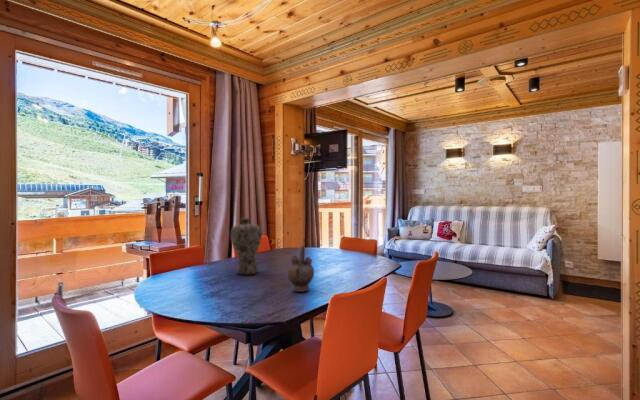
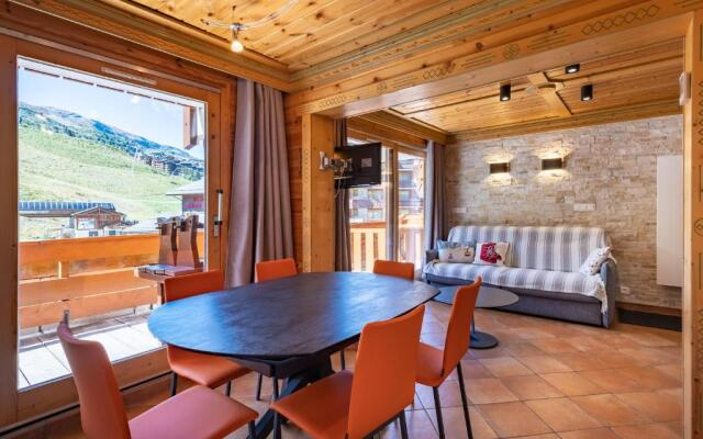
- vase (246, 245)
- teapot (300, 268)
